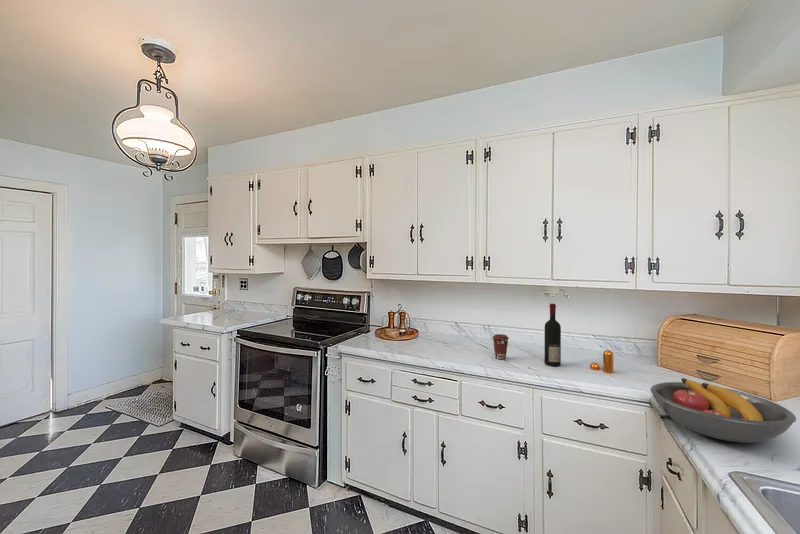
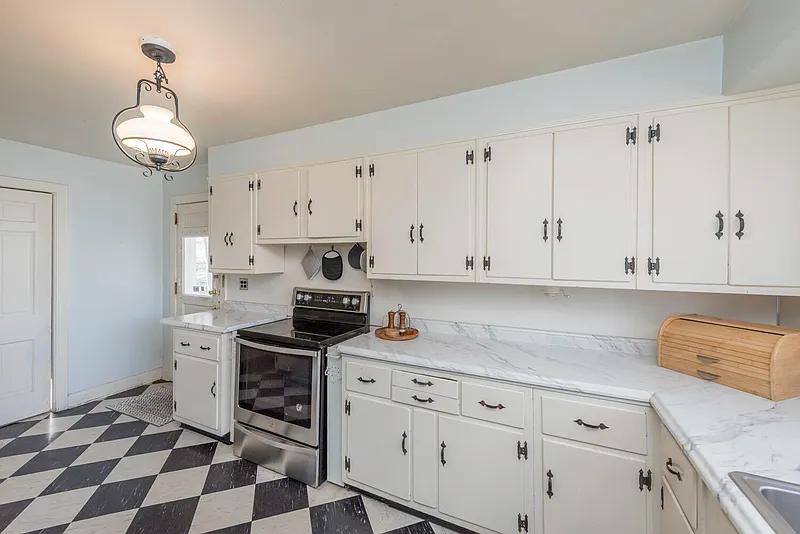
- alcohol (552, 334)
- pepper shaker (603, 359)
- fruit bowl (715, 410)
- coffee cup (500, 346)
